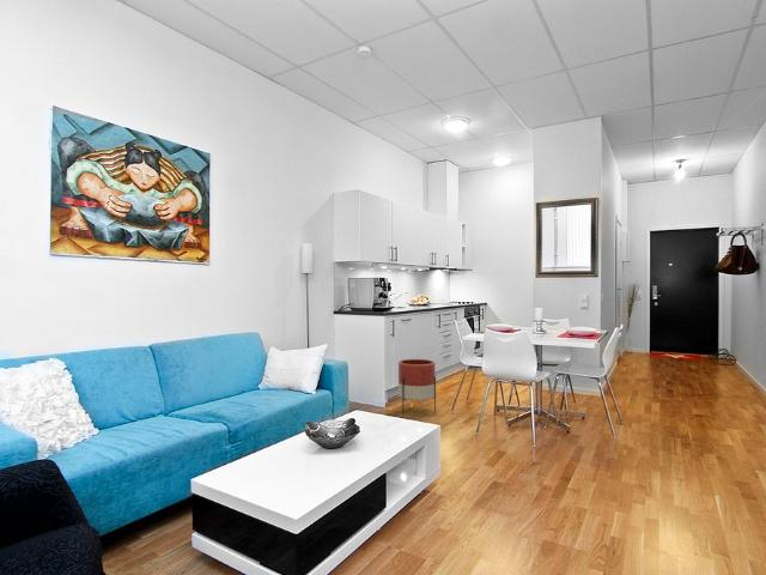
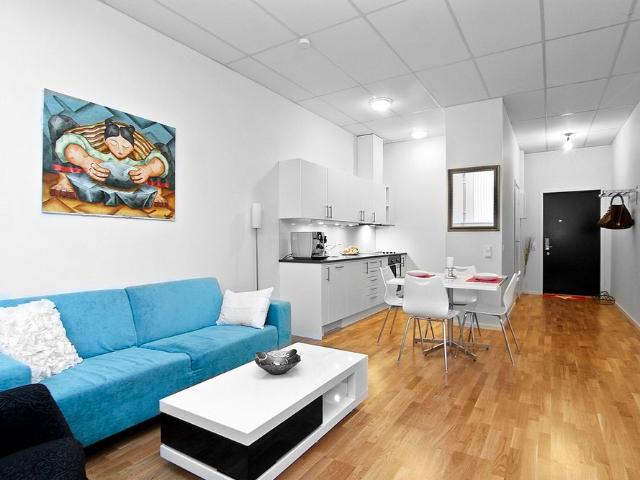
- planter (417, 386)
